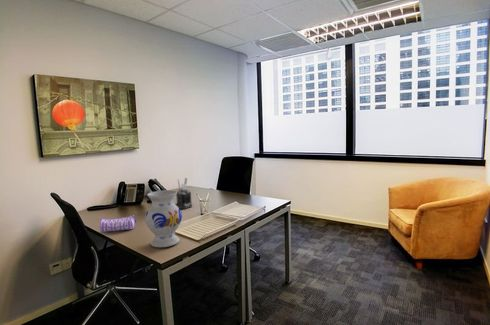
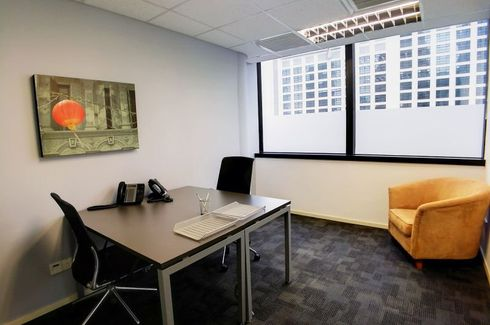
- pencil case (117, 223)
- desk organizer (182, 192)
- vase (163, 218)
